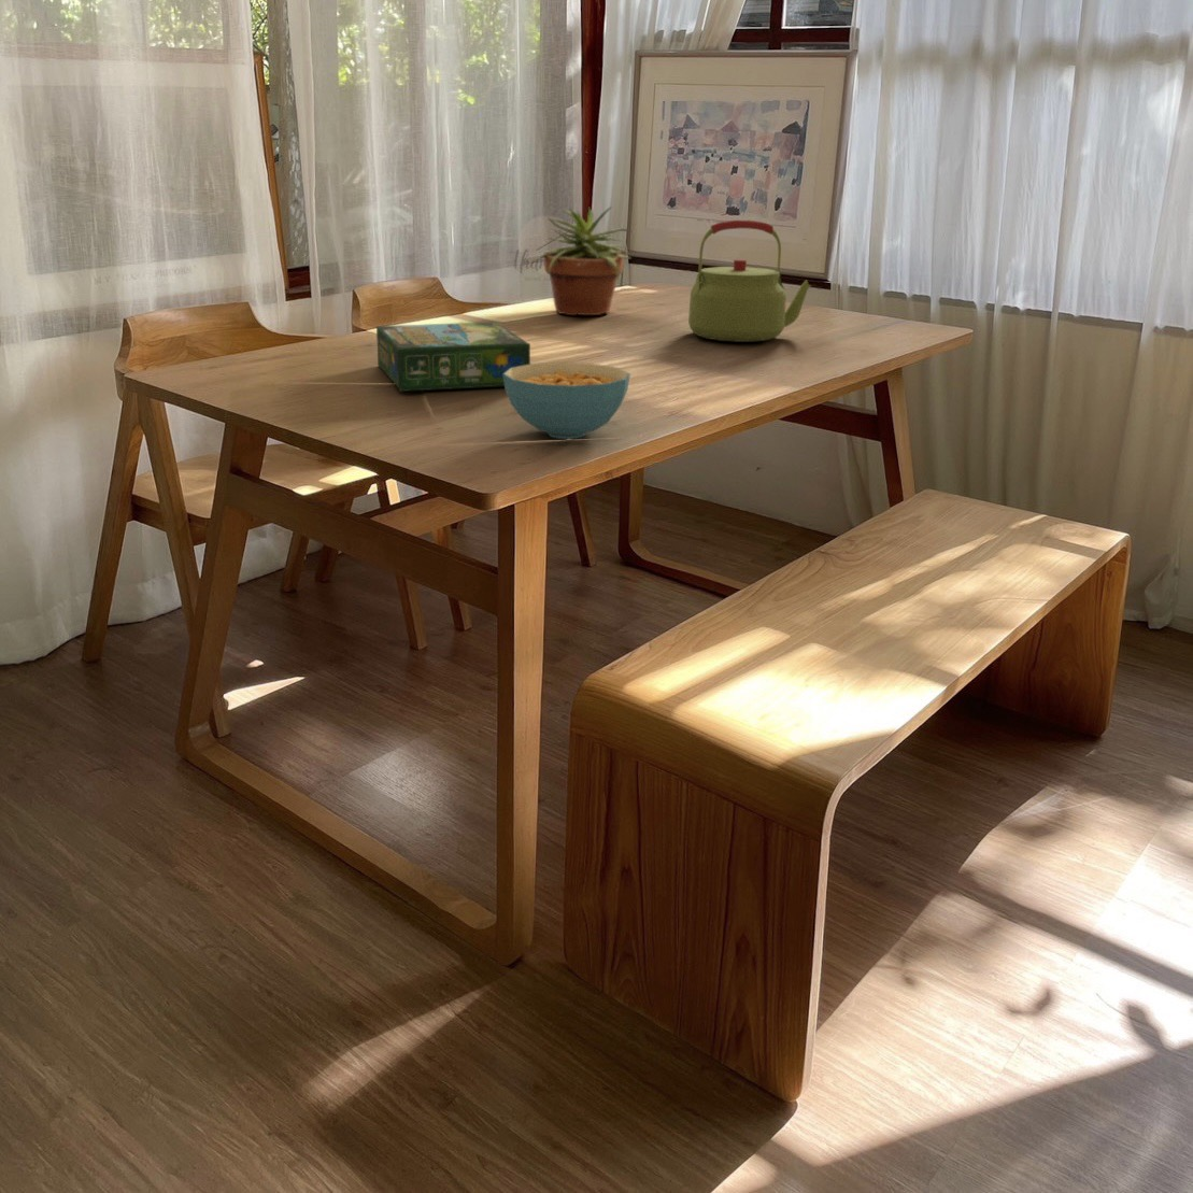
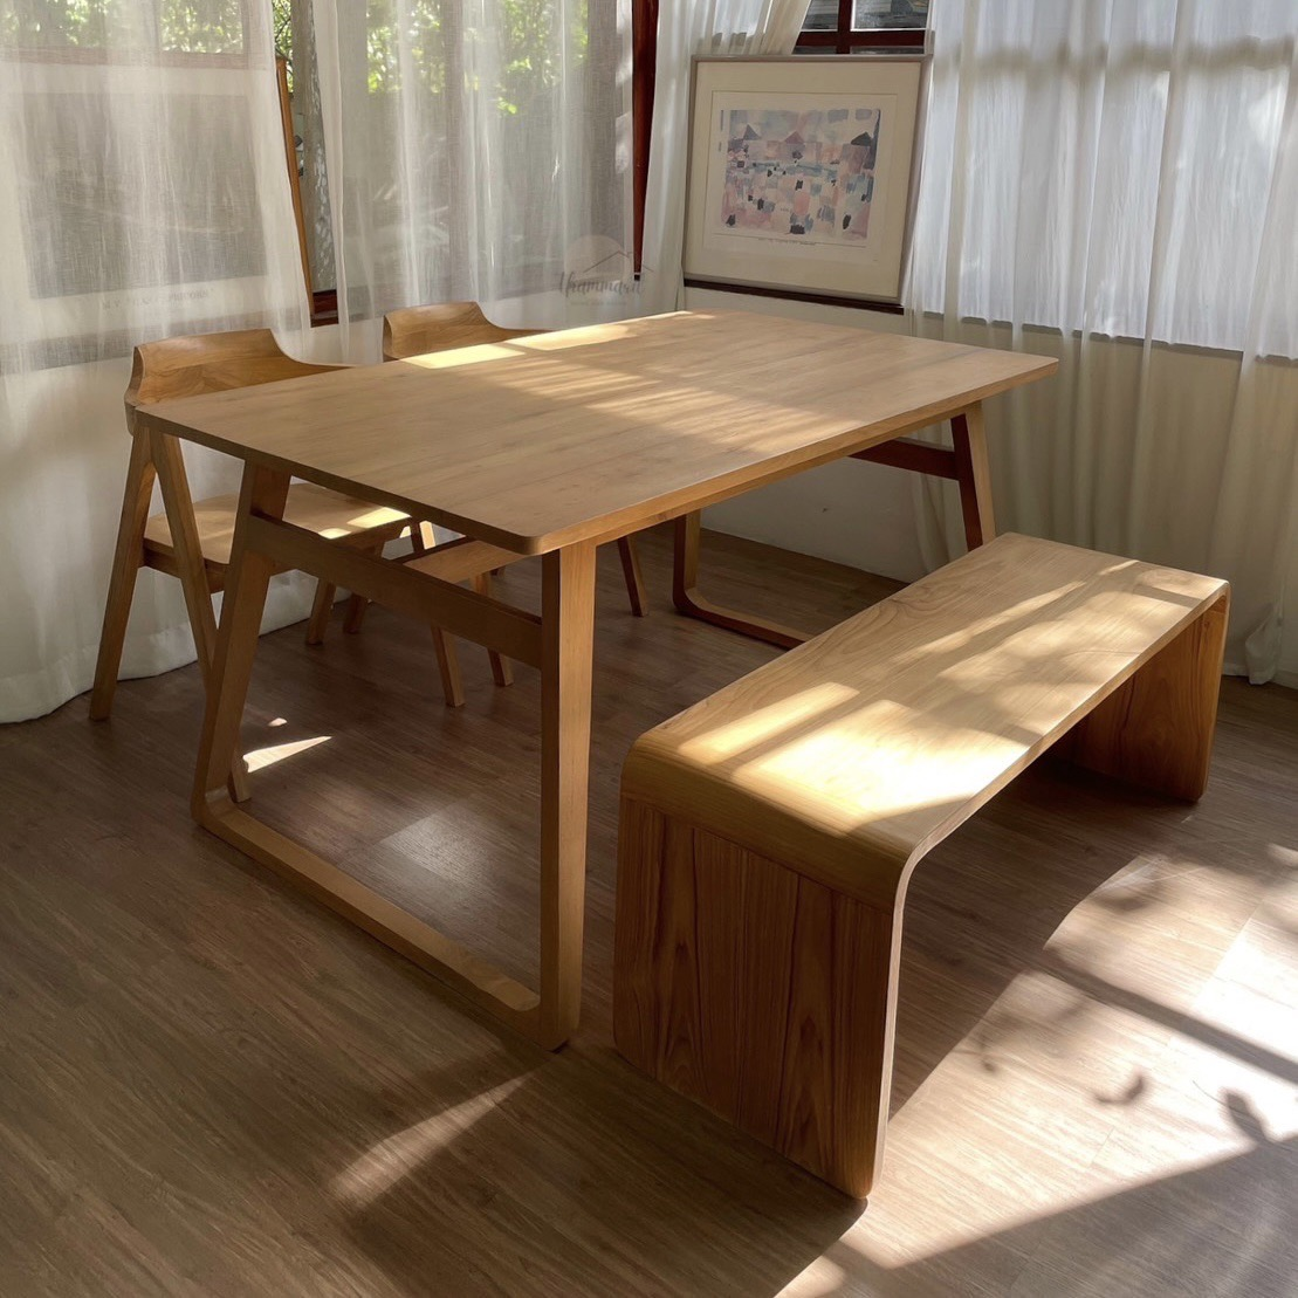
- cereal bowl (566, 403)
- kettle (752, 279)
- board game (451, 354)
- potted plant (581, 259)
